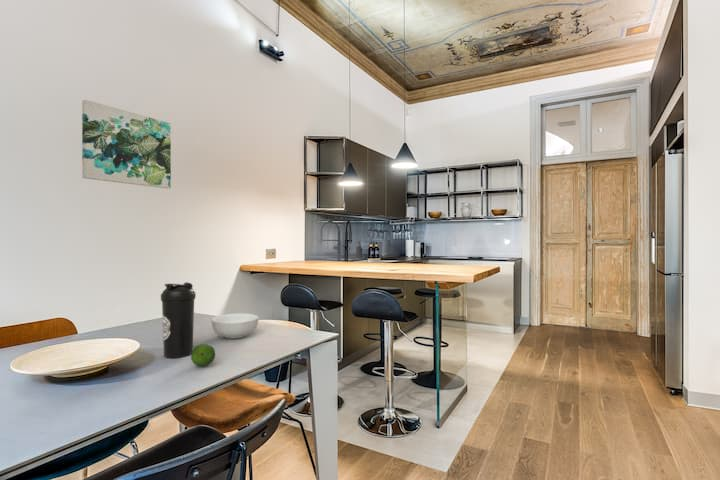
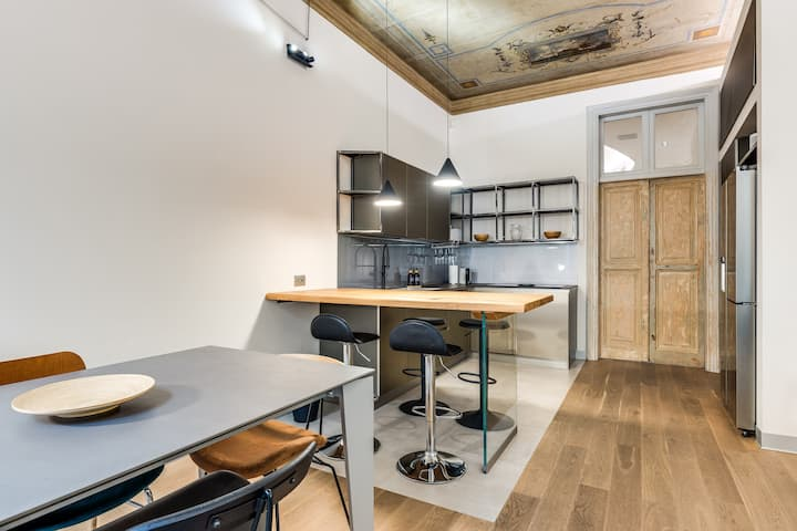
- cereal bowl (235, 326)
- water bottle (178, 318)
- fruit (202, 354)
- wall art (130, 148)
